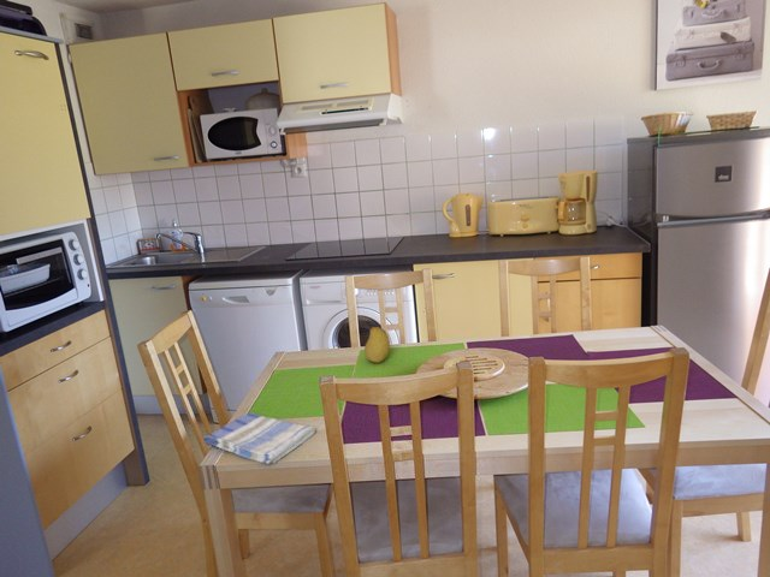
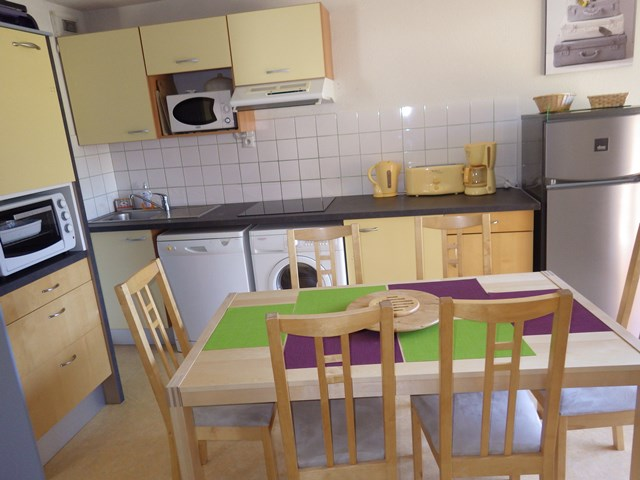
- dish towel (259, 434)
- fruit (377, 344)
